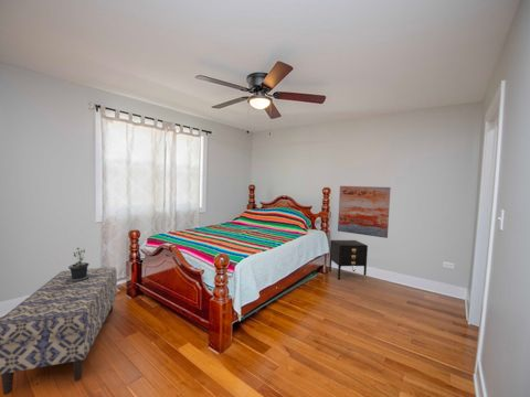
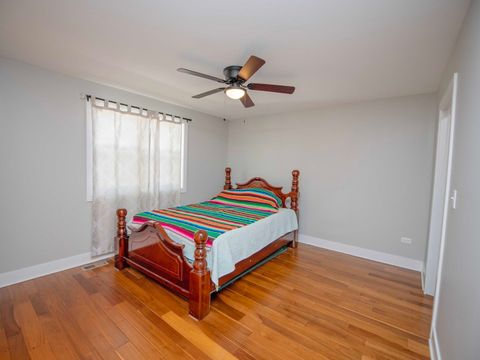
- nightstand (347, 258)
- potted plant (77, 262)
- wall art (362, 210)
- bench (71, 315)
